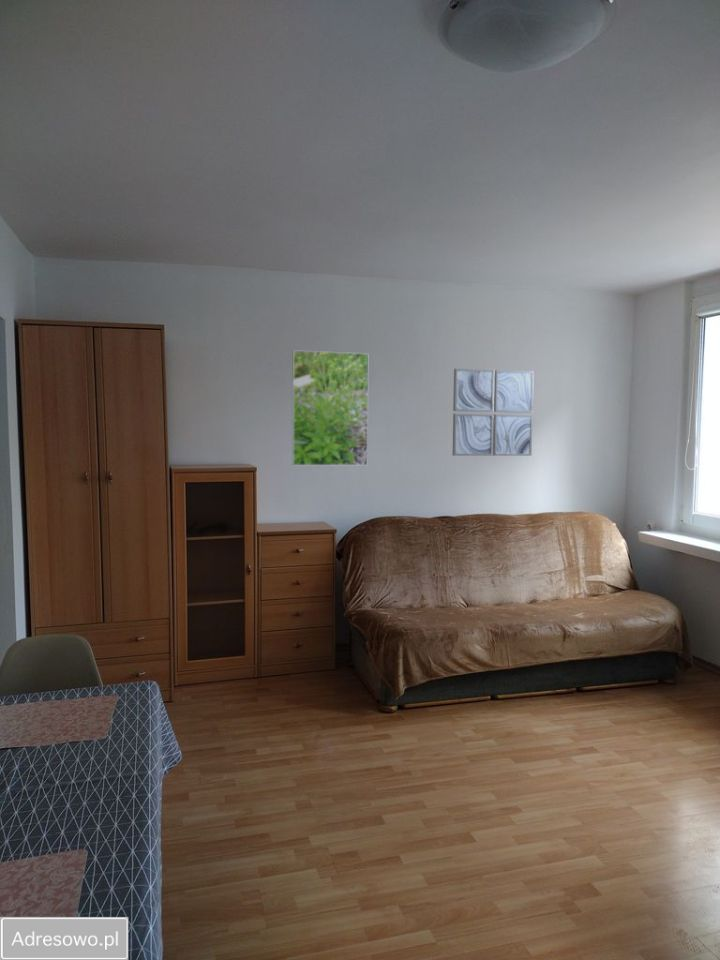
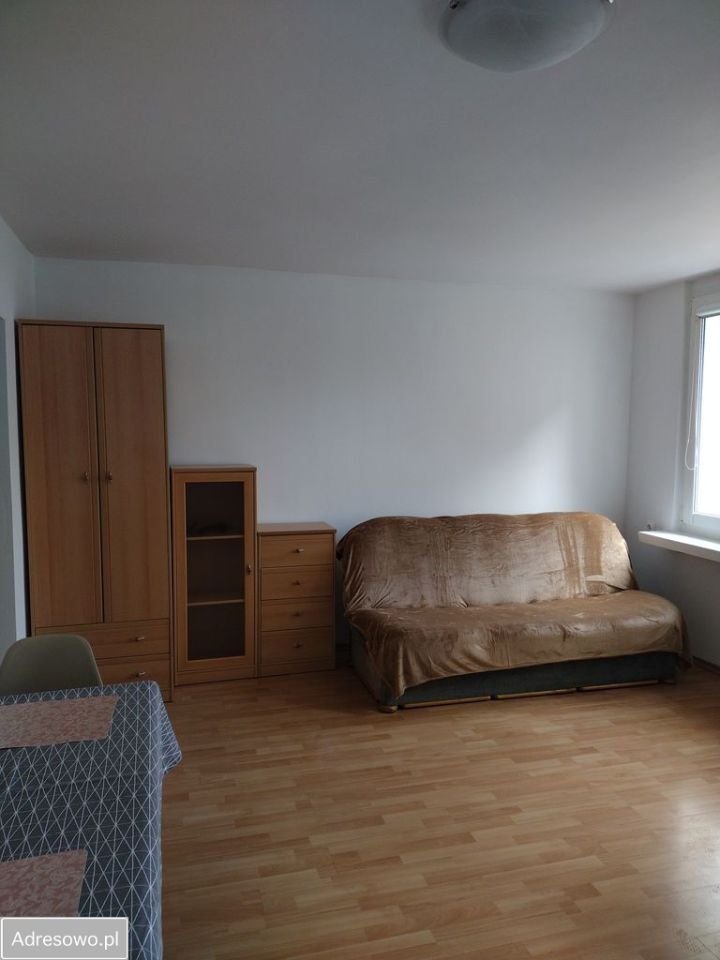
- wall art (494, 414)
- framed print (330, 409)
